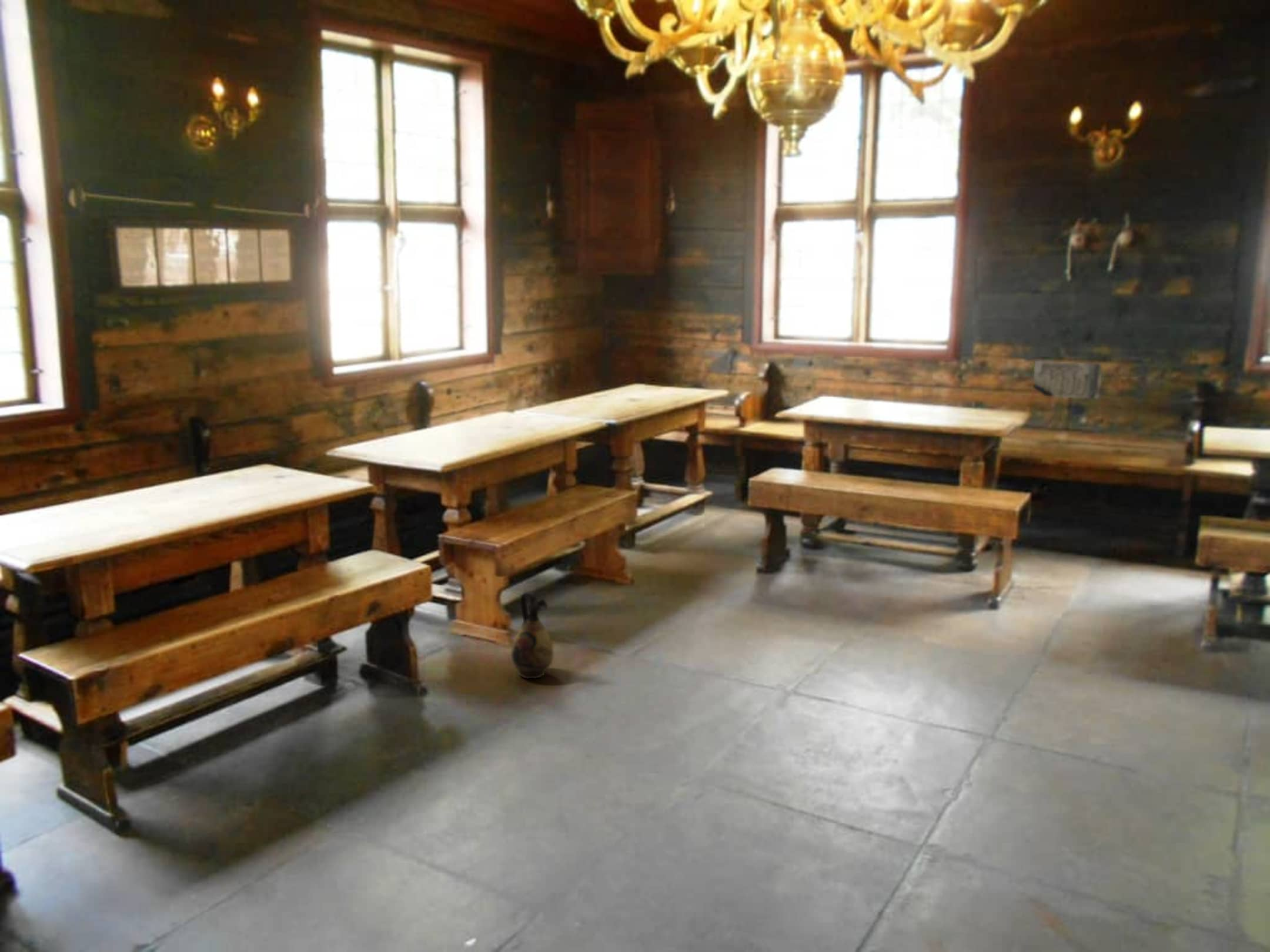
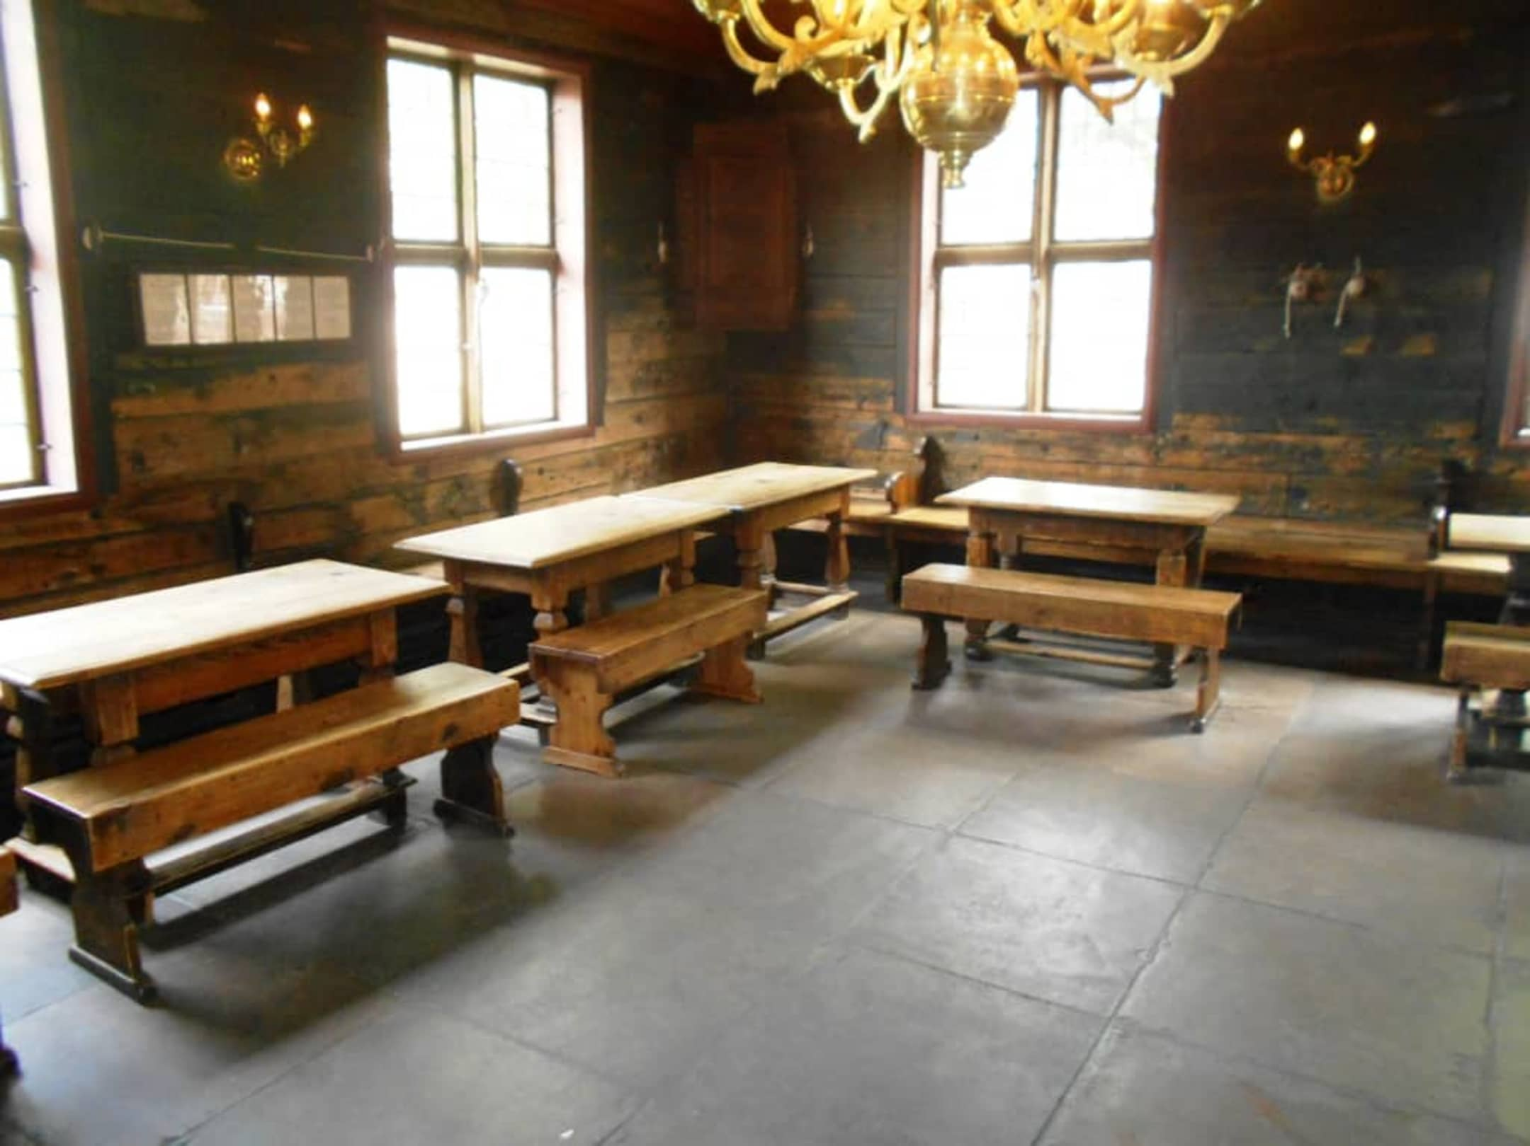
- relief carving (1067, 380)
- ceramic jug (530, 633)
